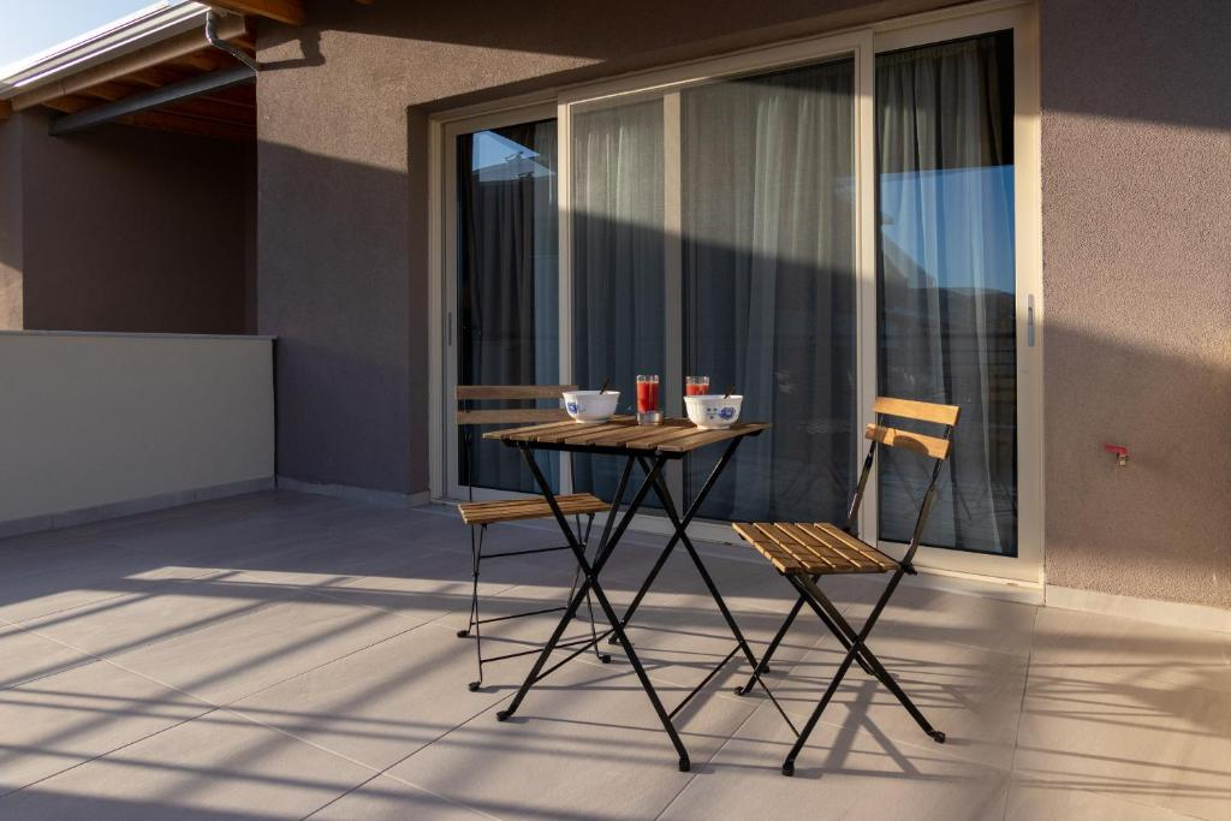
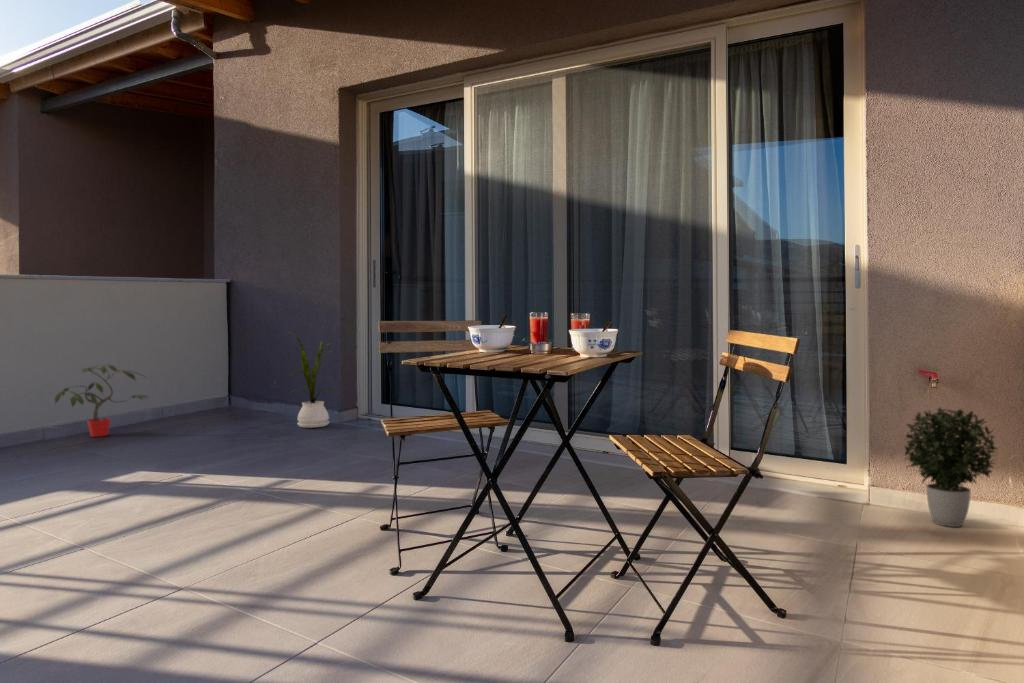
+ potted plant (103, 399)
+ potted plant (949, 465)
+ house plant (310, 378)
